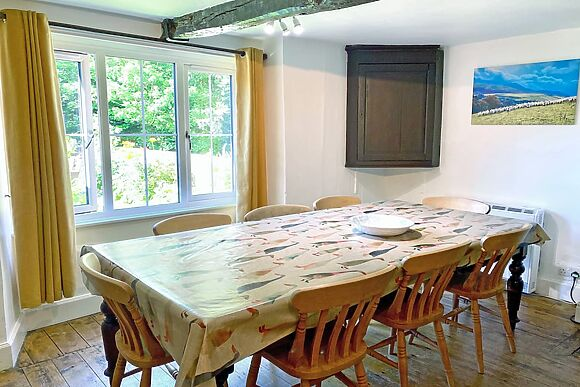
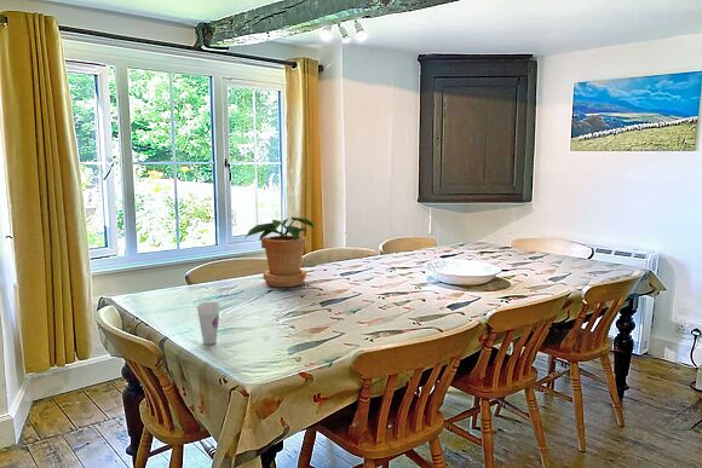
+ potted plant (277, 249)
+ cup (208, 323)
